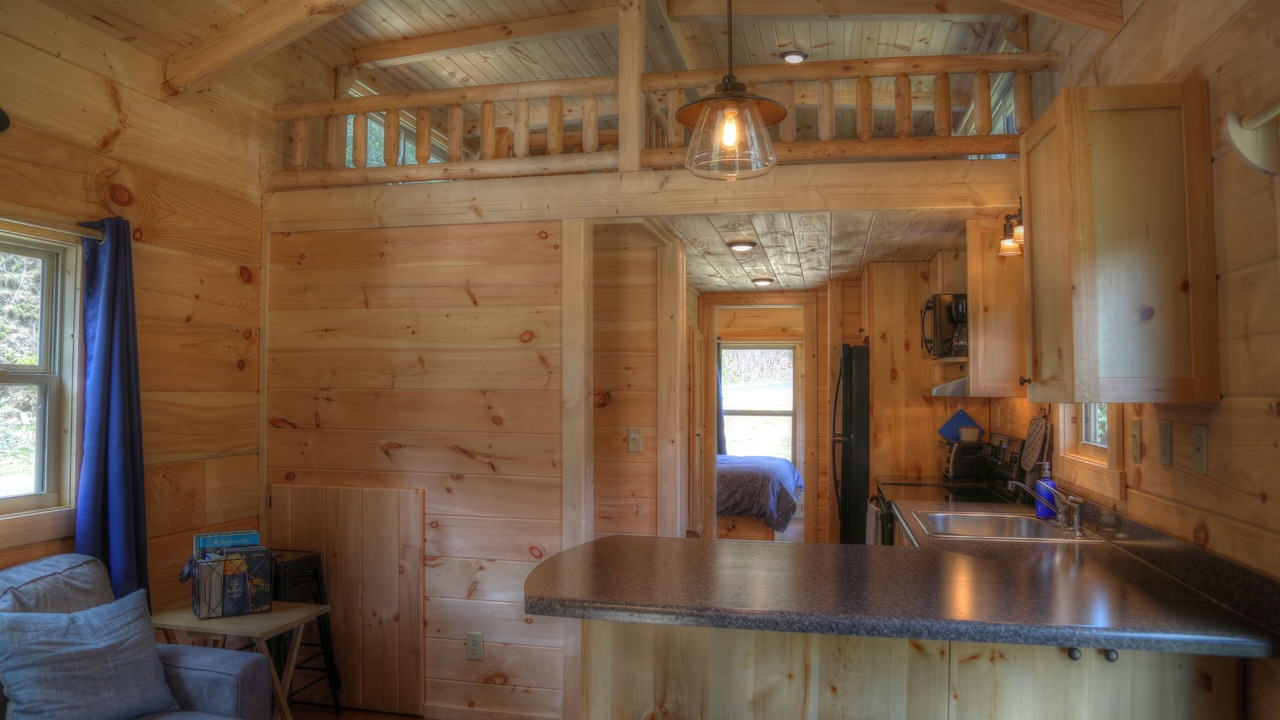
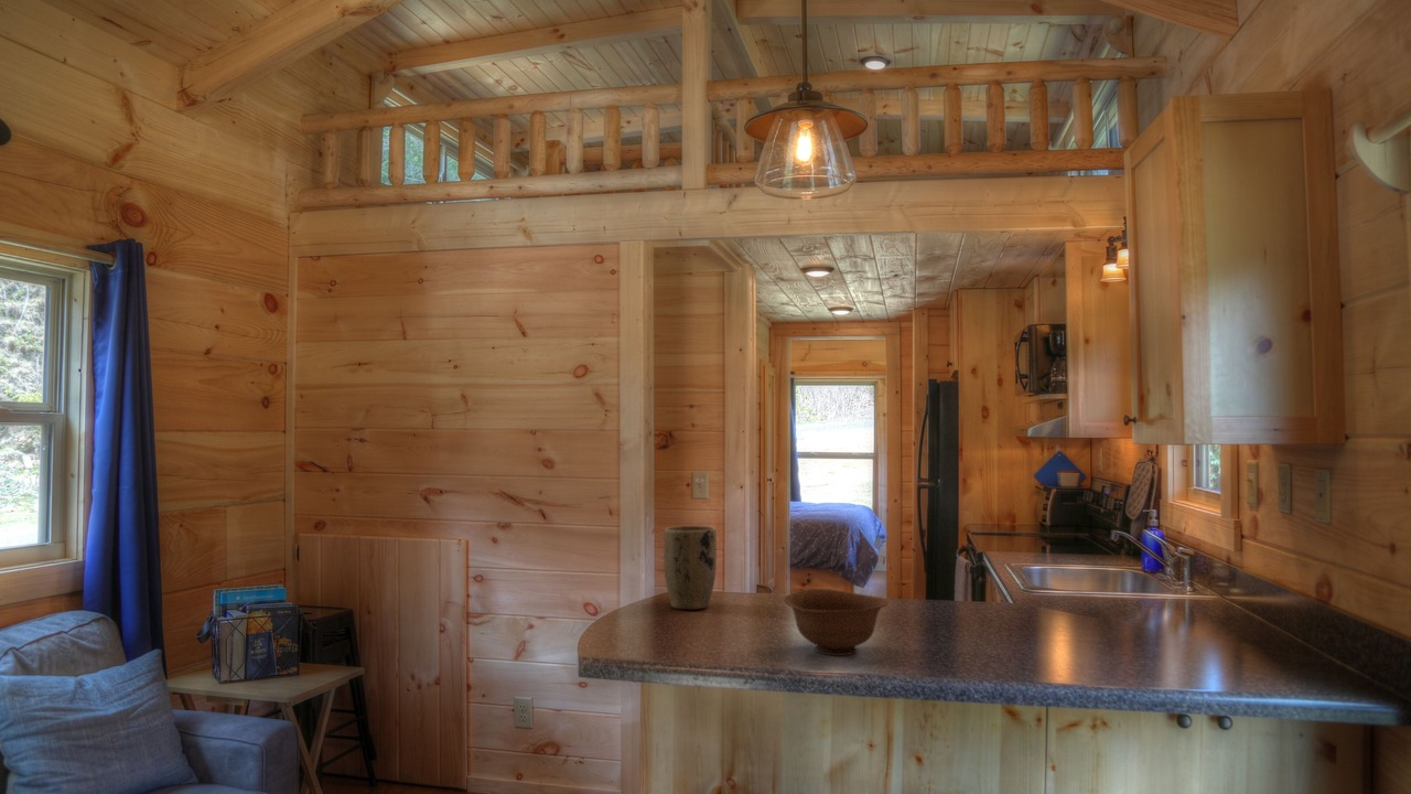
+ plant pot (690, 567)
+ bowl (836, 623)
